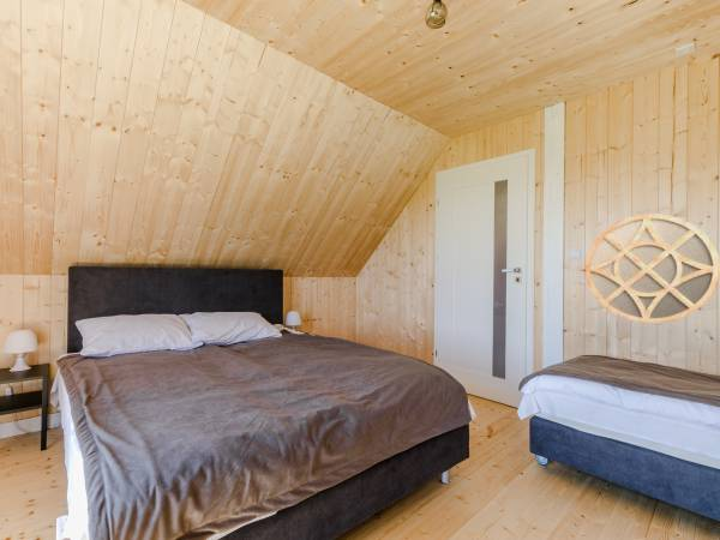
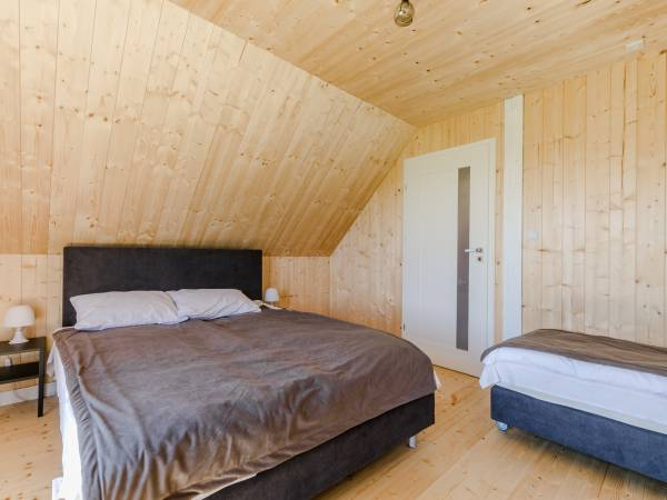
- home mirror (646, 268)
